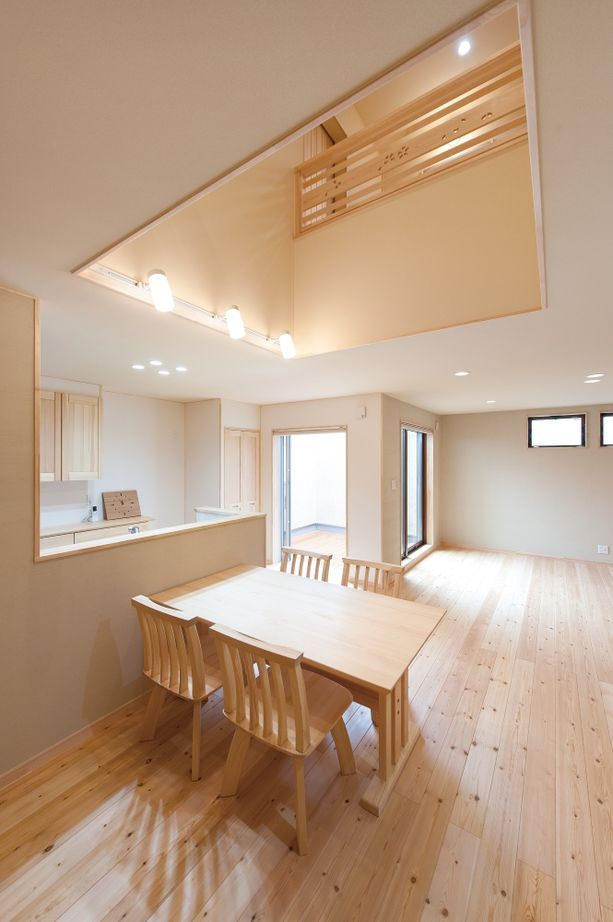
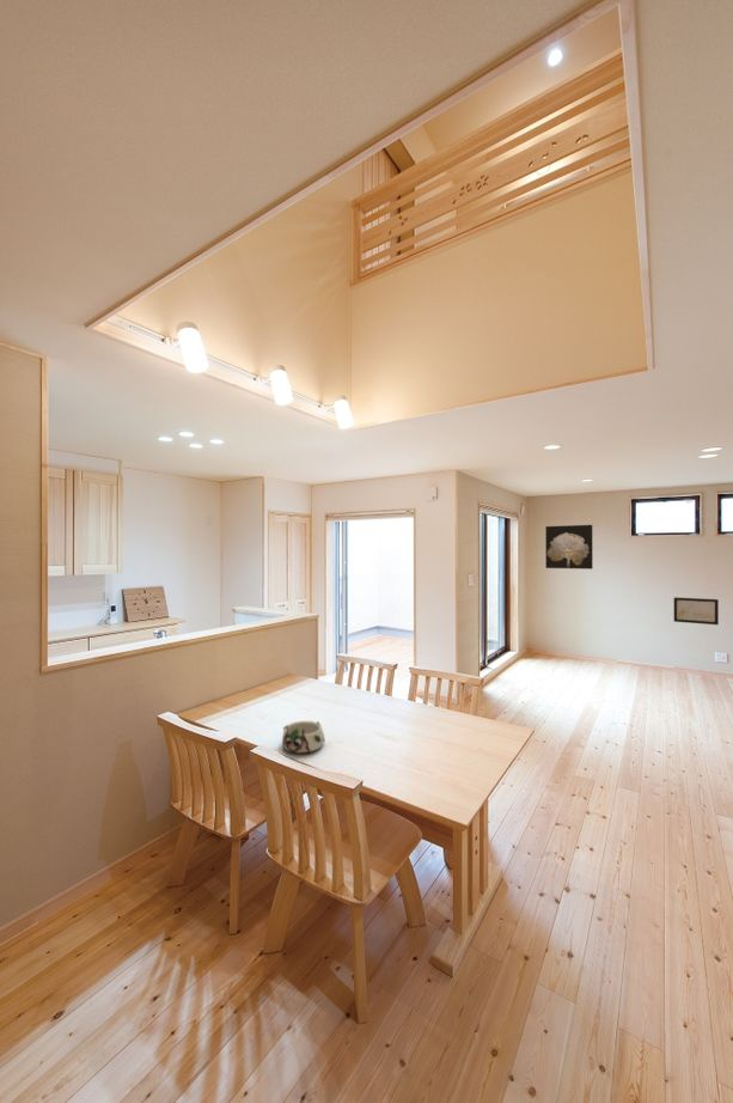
+ wall art (695, 610)
+ bowl (304, 732)
+ wall art (568, 547)
